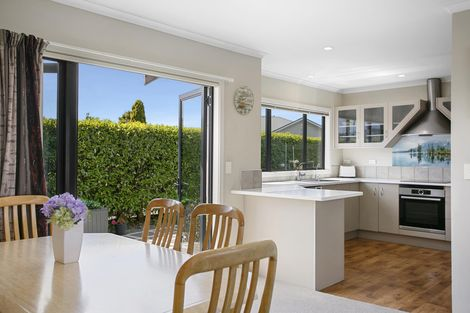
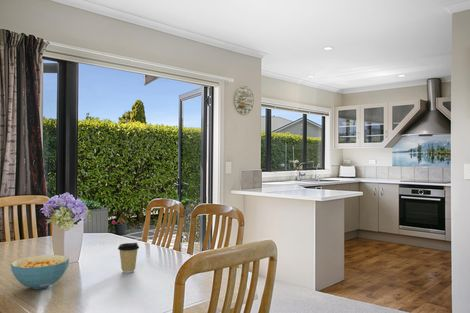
+ coffee cup (128, 257)
+ cereal bowl (40, 273)
